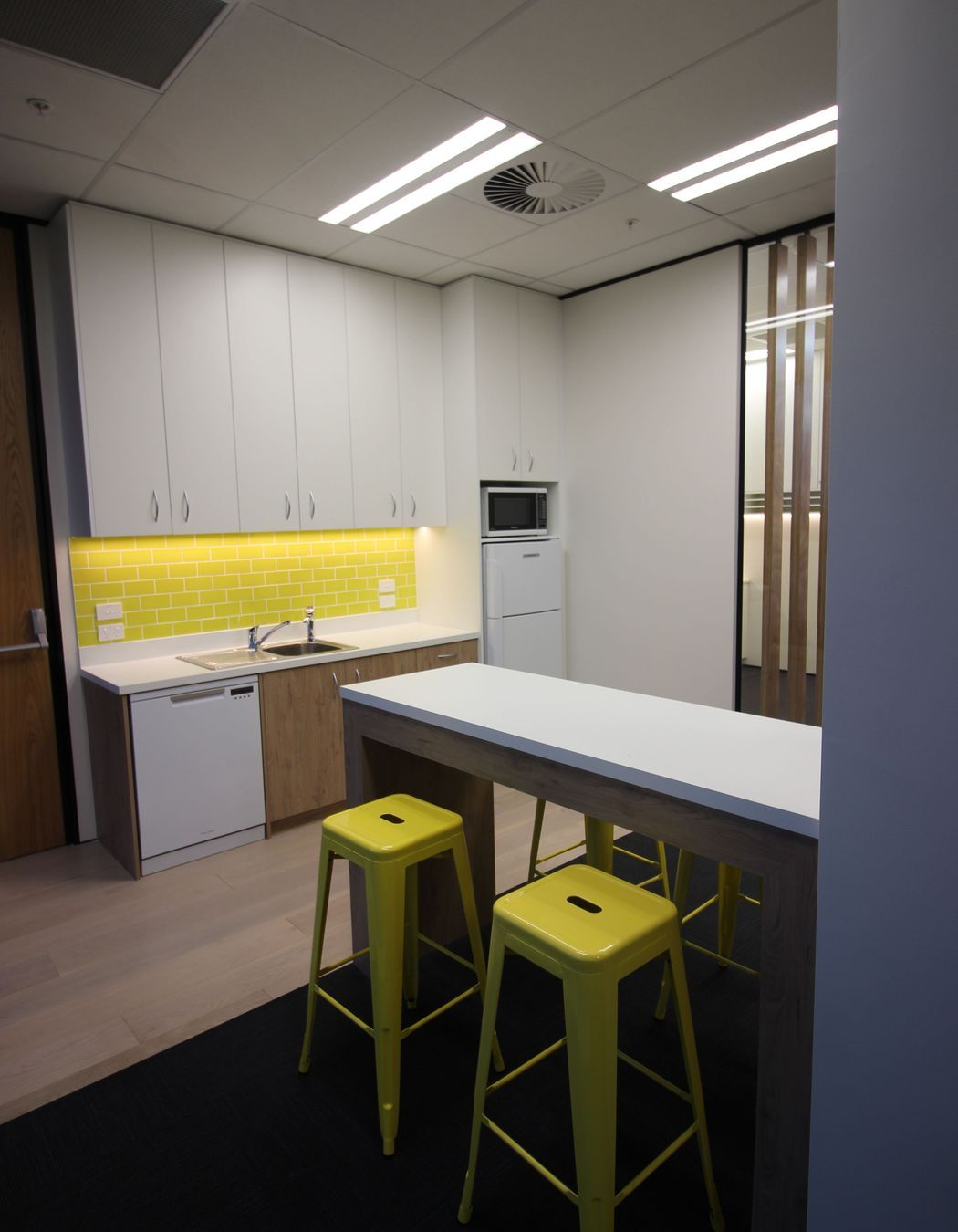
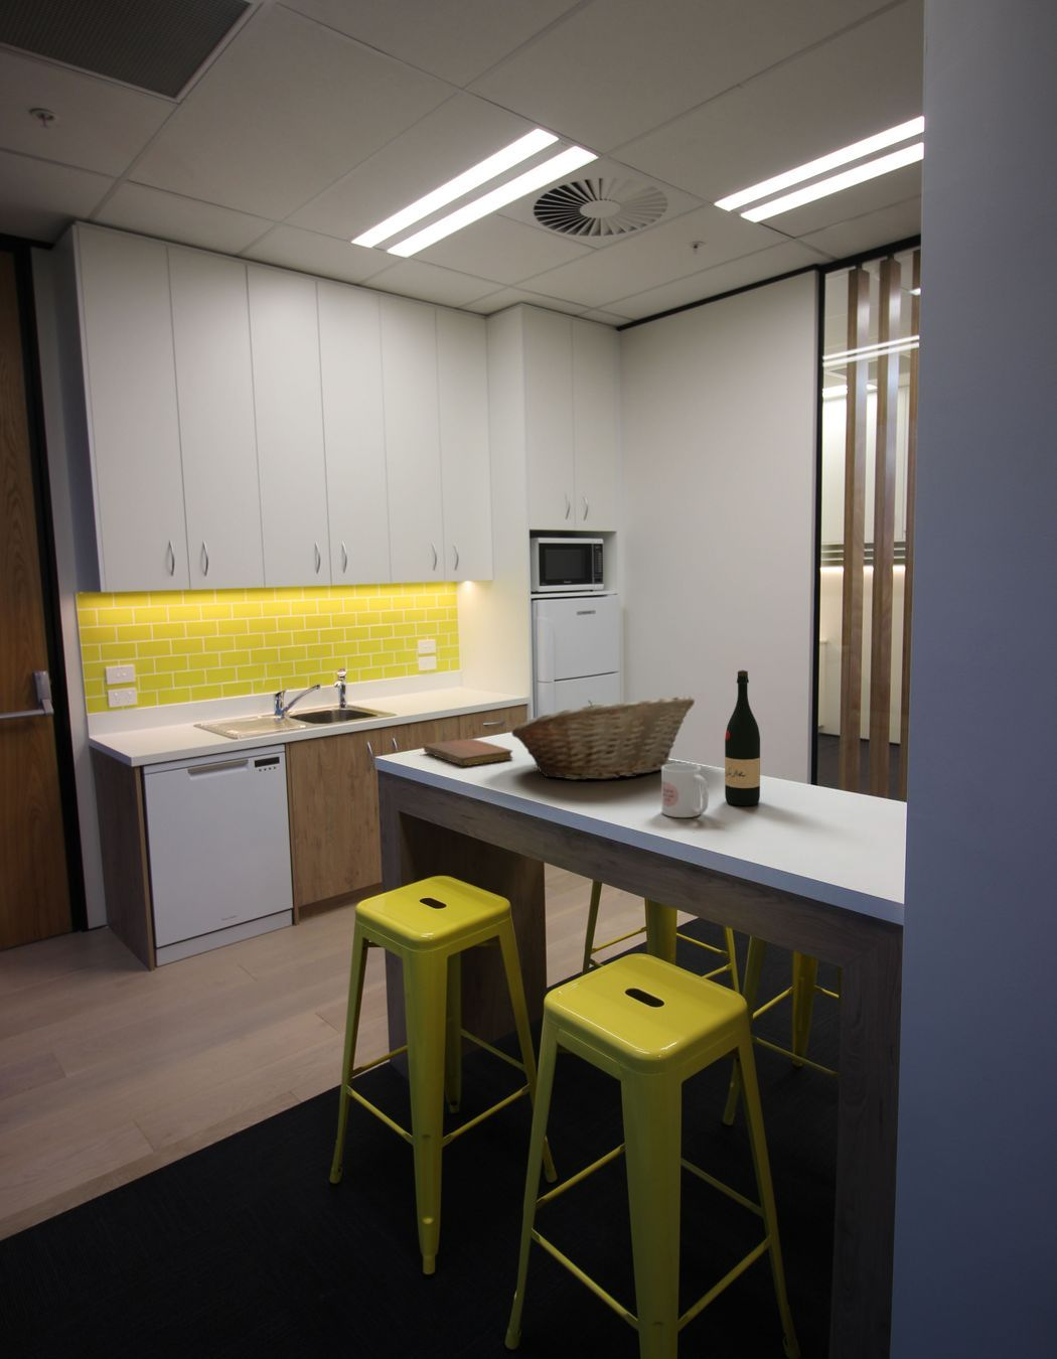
+ mug (686, 791)
+ fruit basket (604, 731)
+ notebook (467, 751)
+ wine bottle (741, 736)
